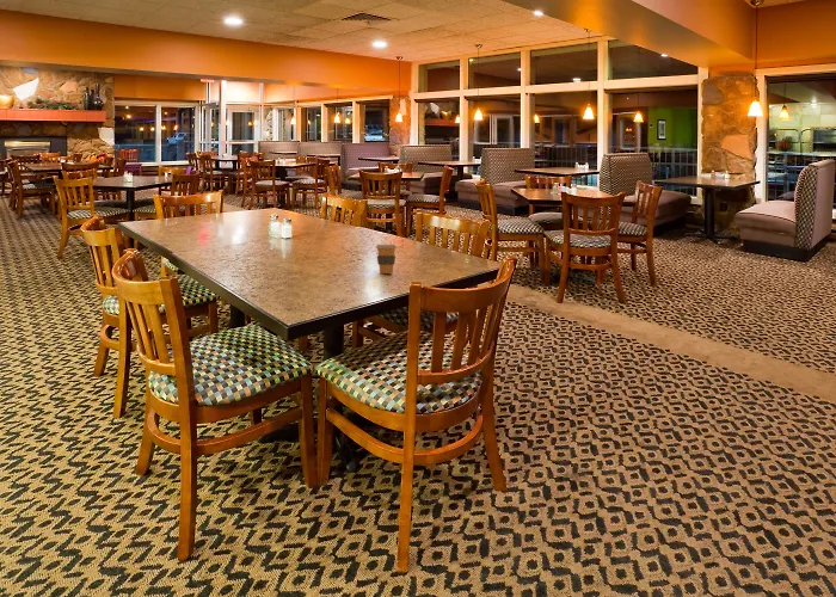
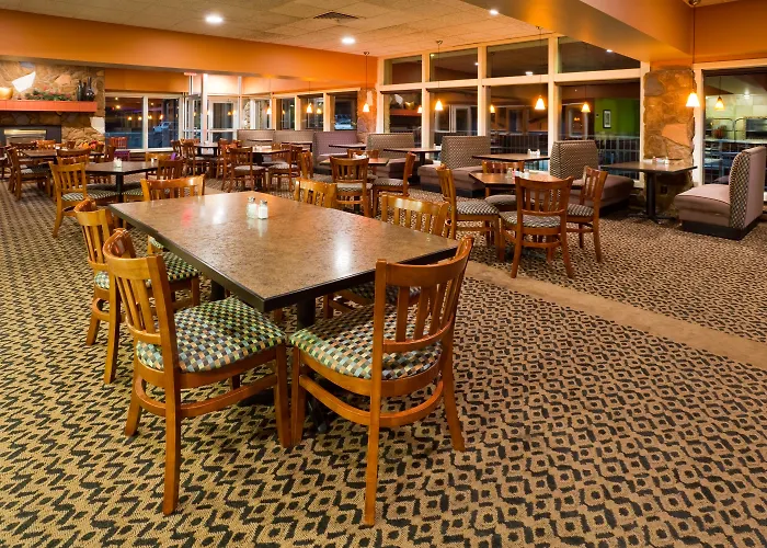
- coffee cup (386, 258)
